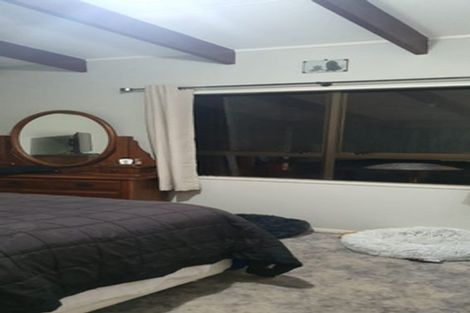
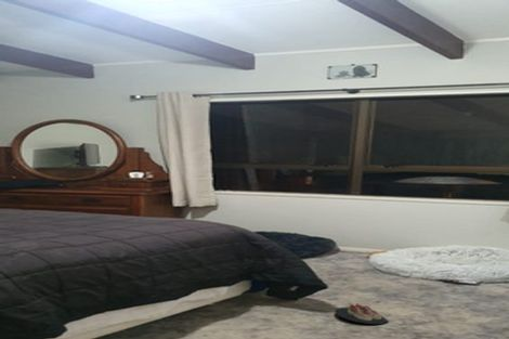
+ slippers (362, 311)
